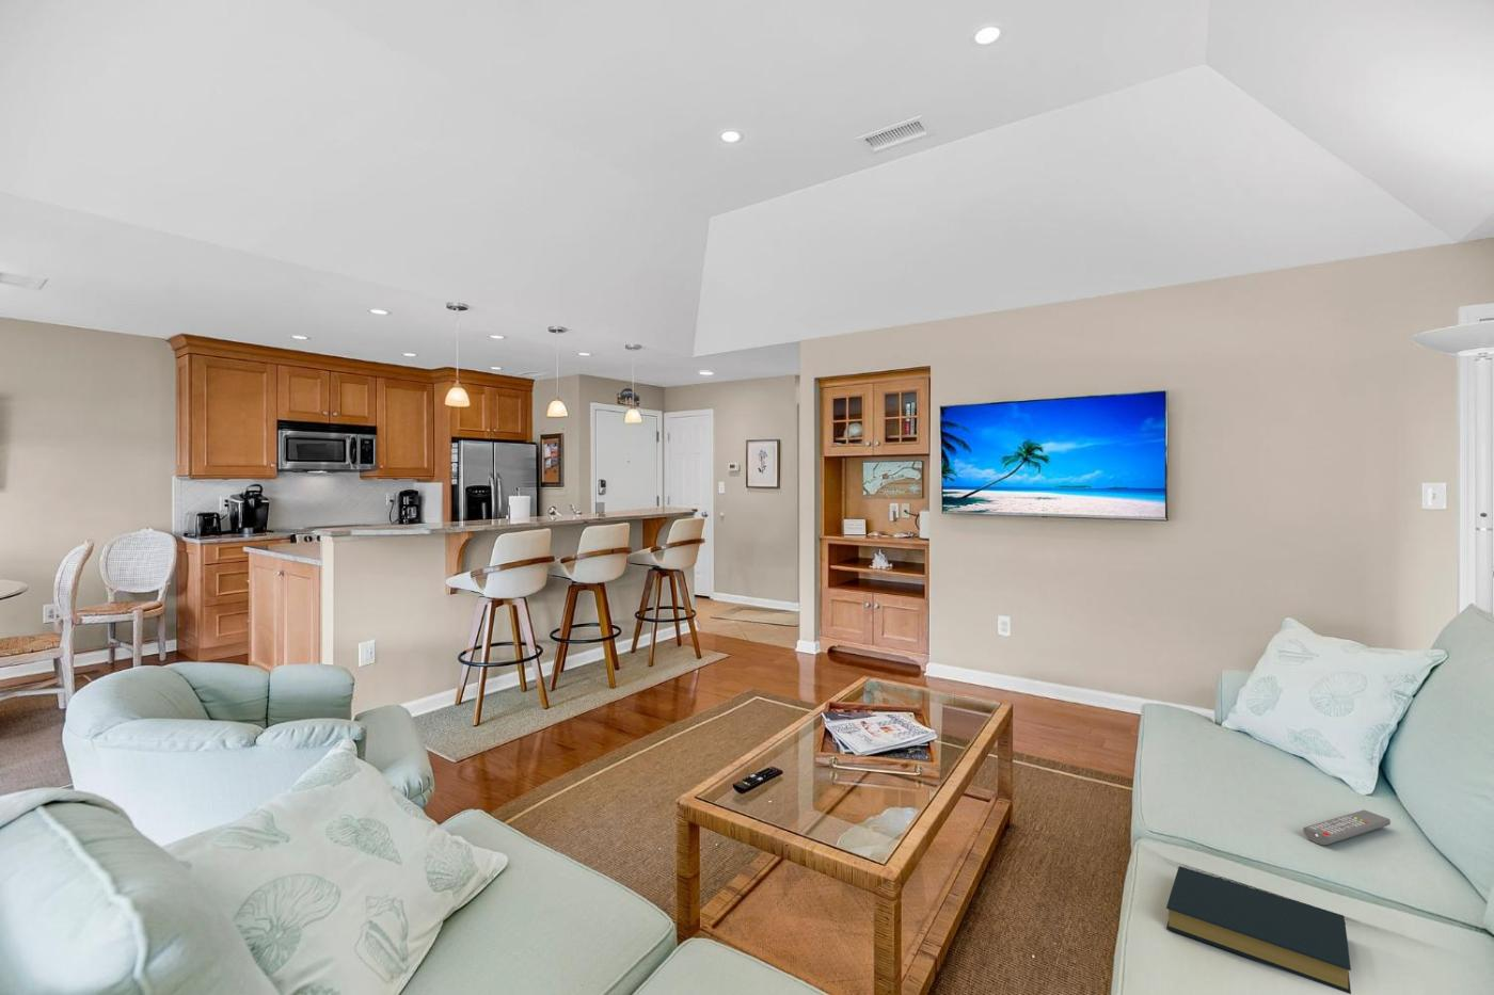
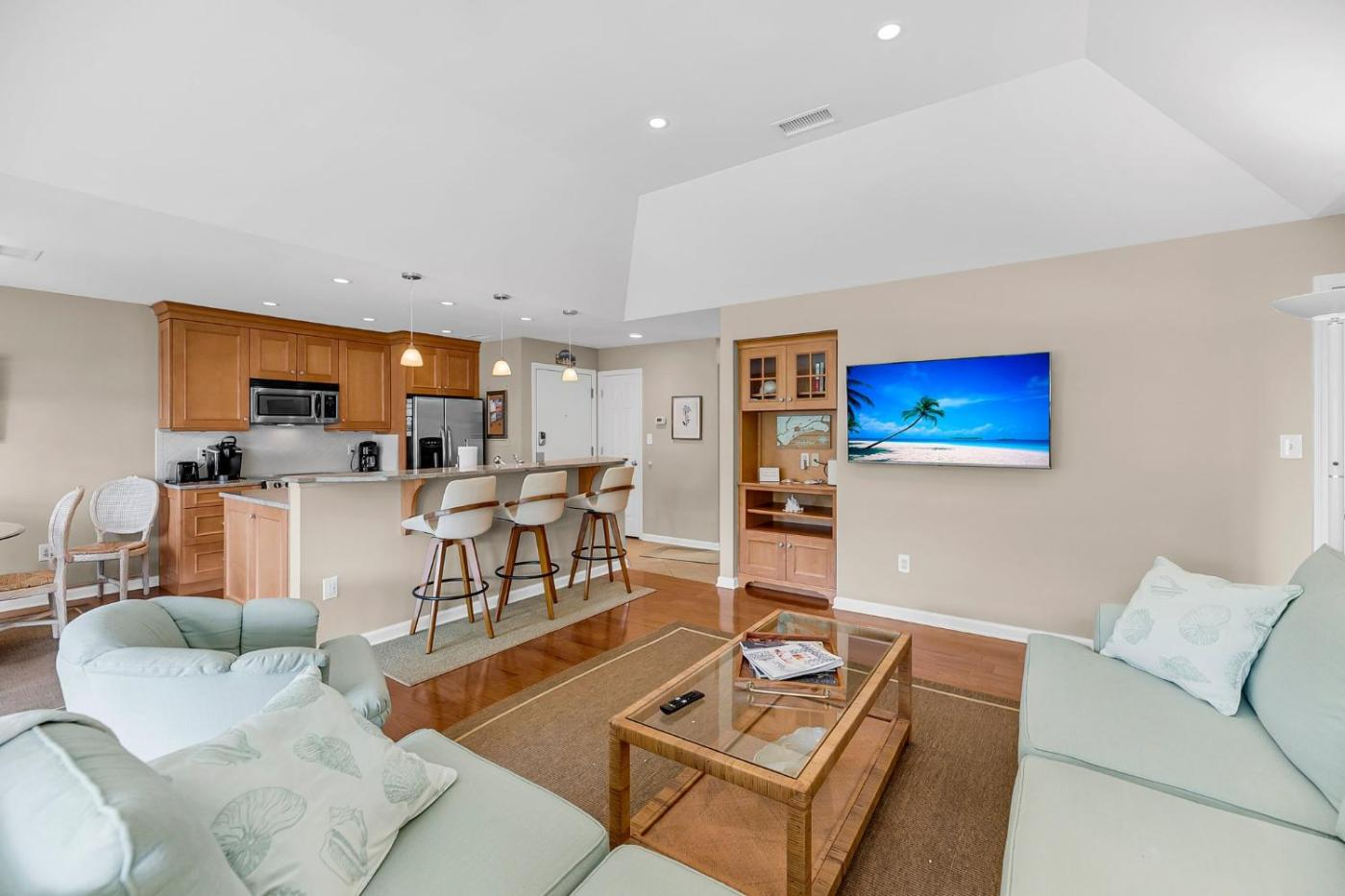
- remote control (1346, 827)
- hardback book (1254, 922)
